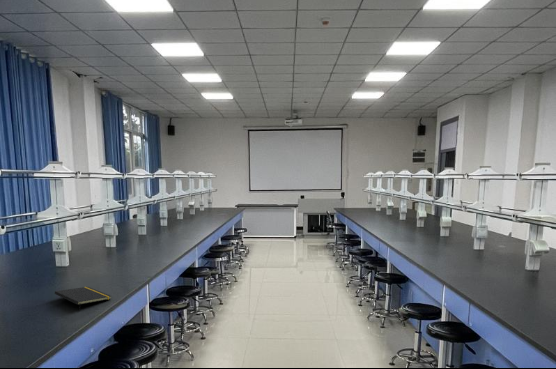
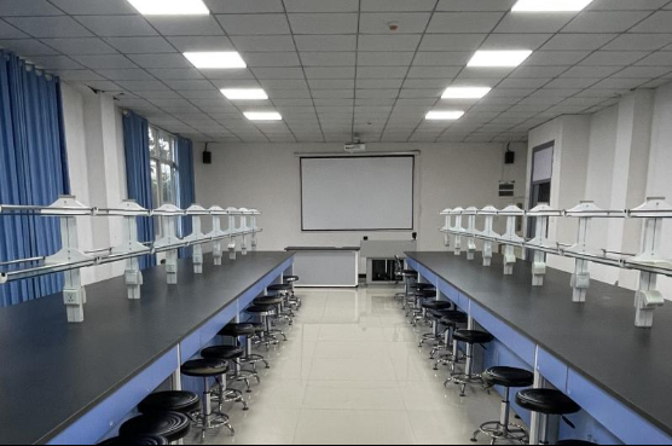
- notepad (83, 295)
